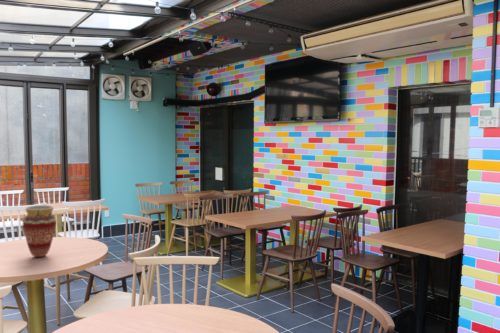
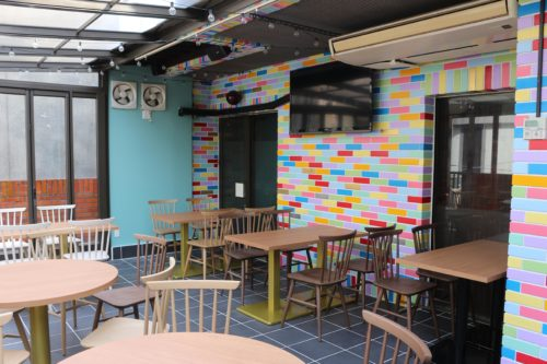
- vase (39, 231)
